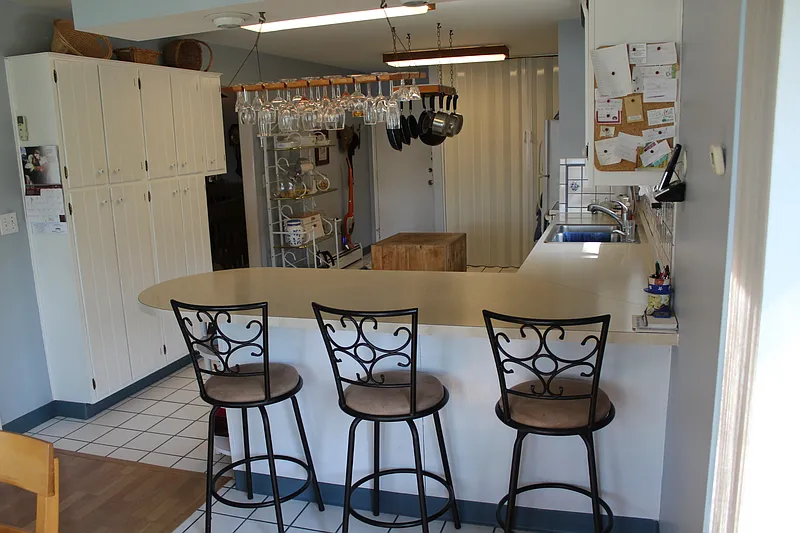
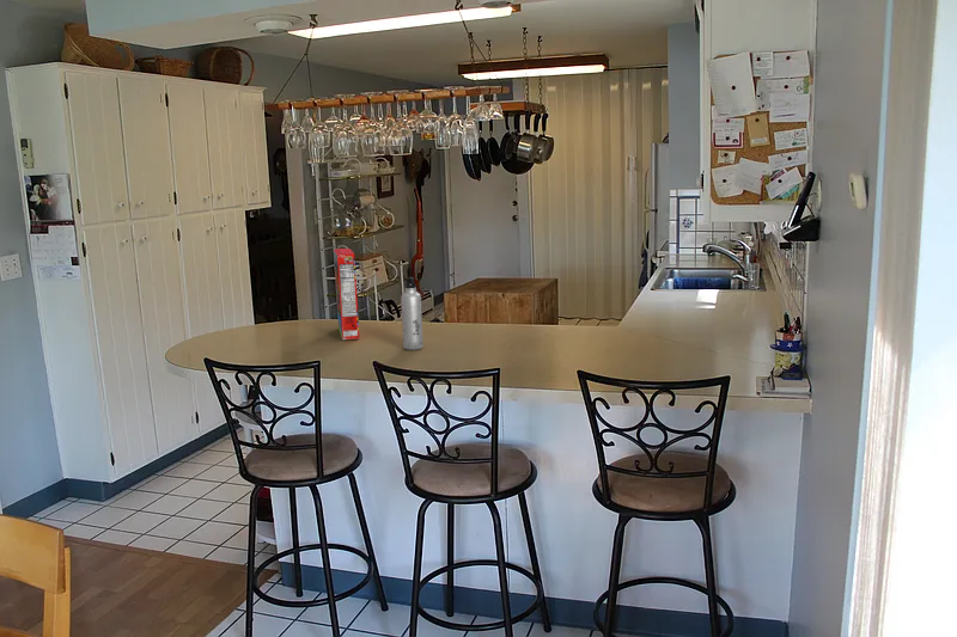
+ cereal box (346, 292)
+ water bottle (412, 312)
